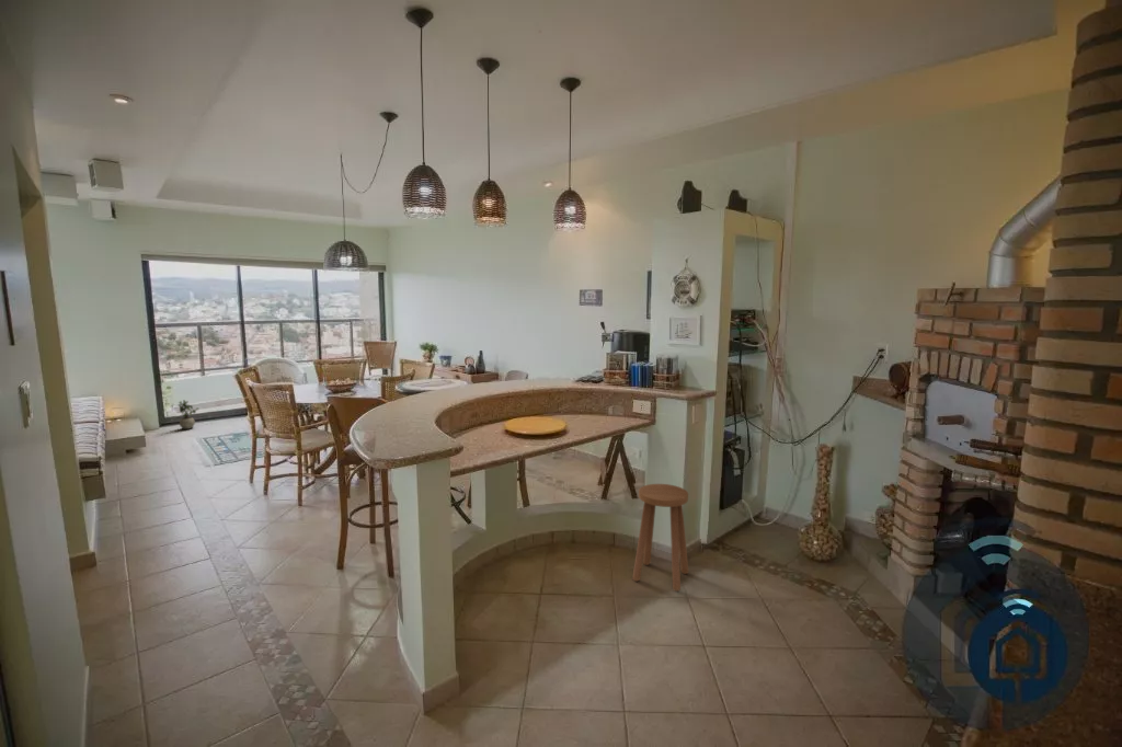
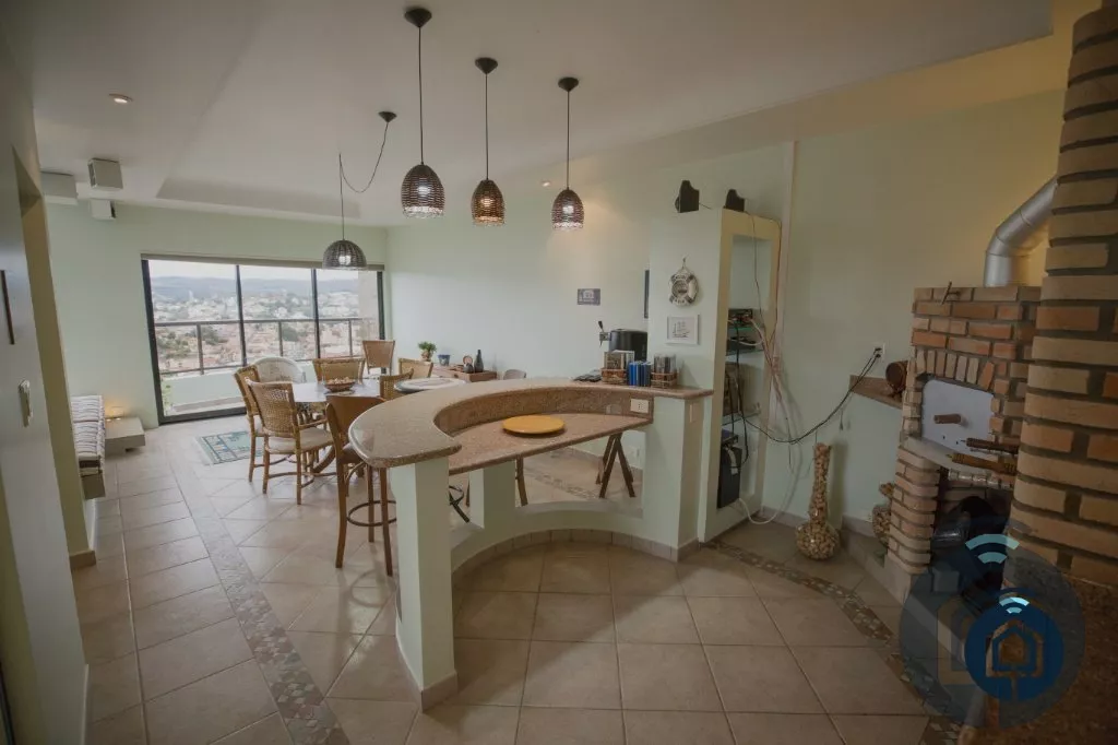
- potted plant (188, 413)
- stool (671, 535)
